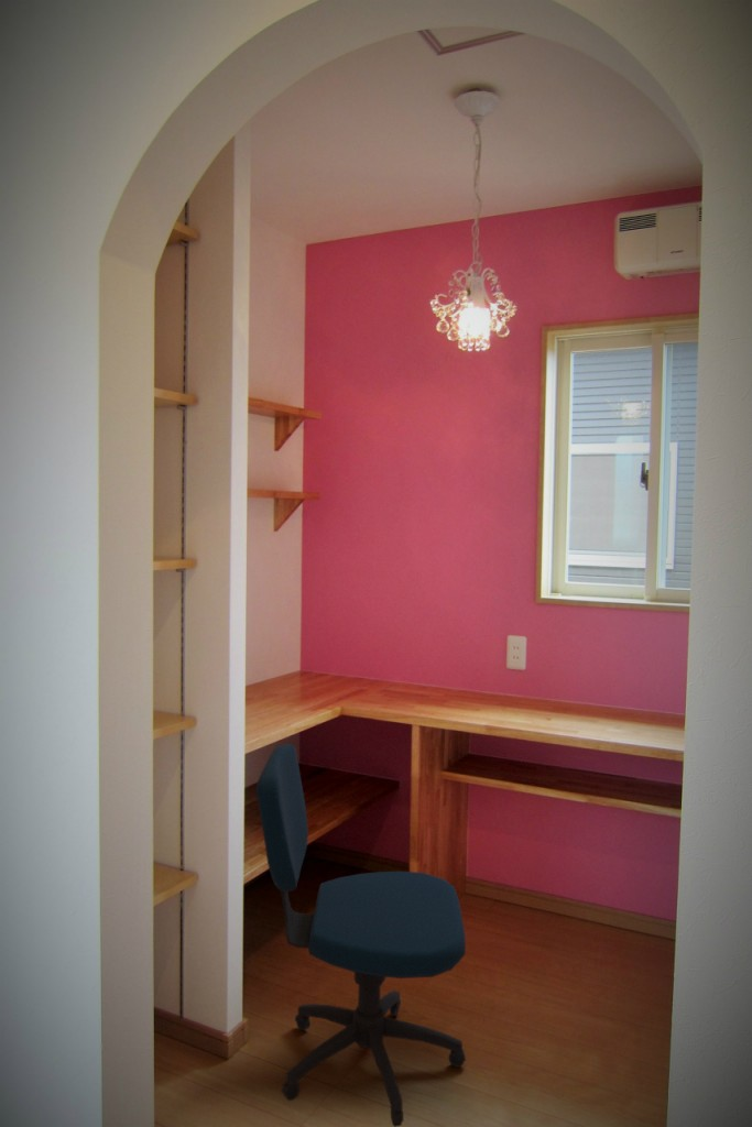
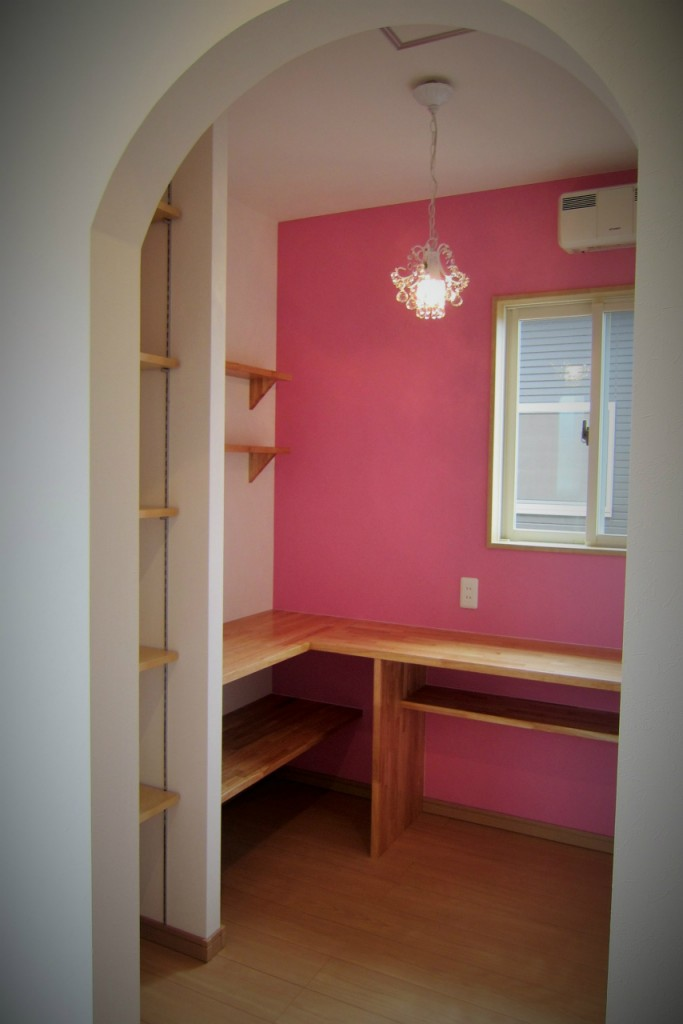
- office chair (366, 913)
